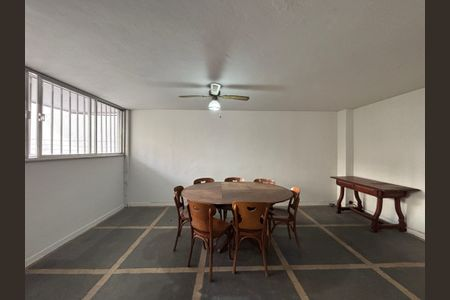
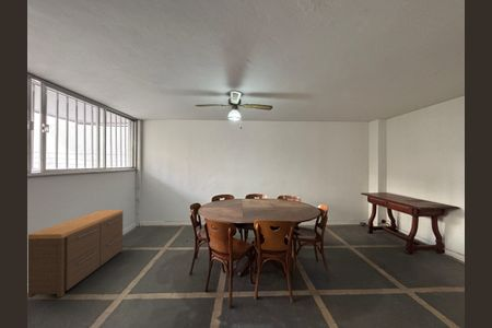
+ dresser (86, 244)
